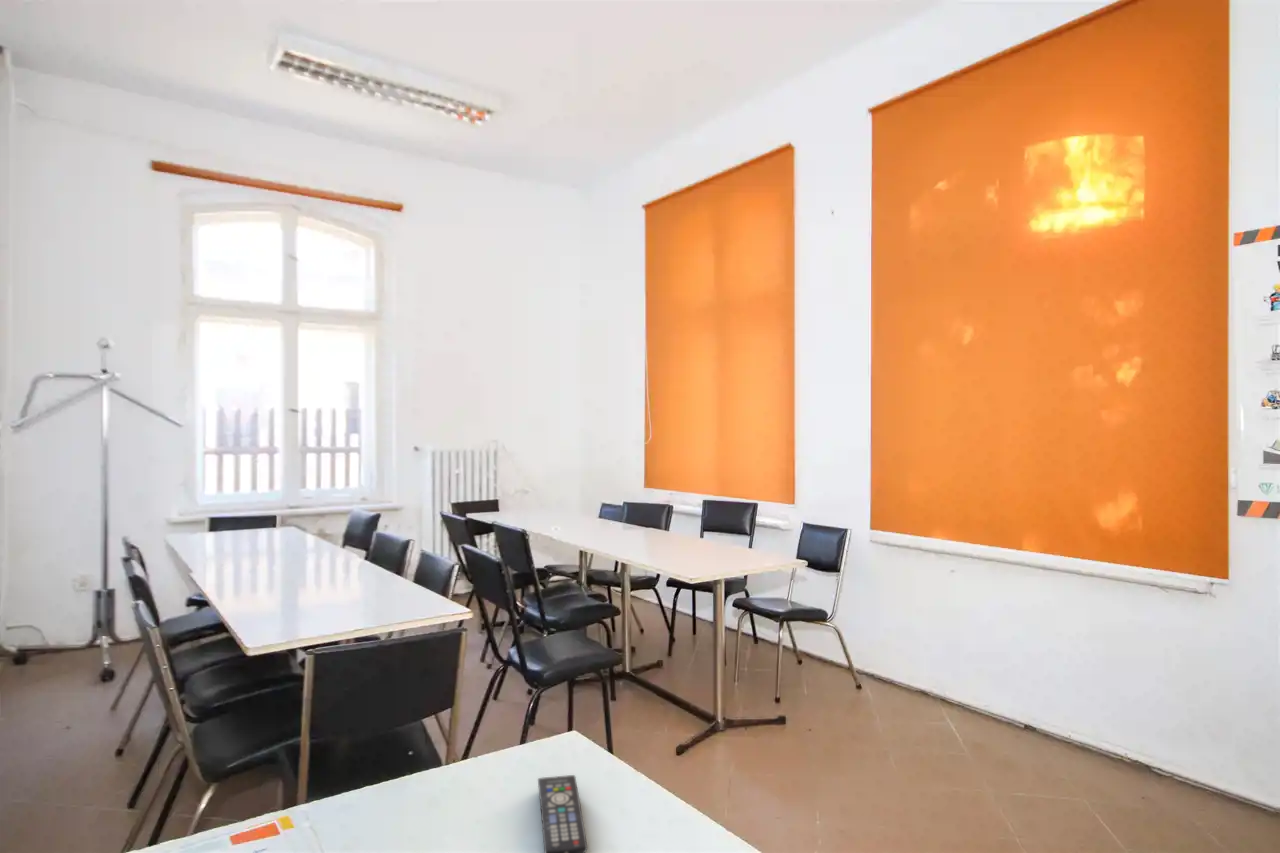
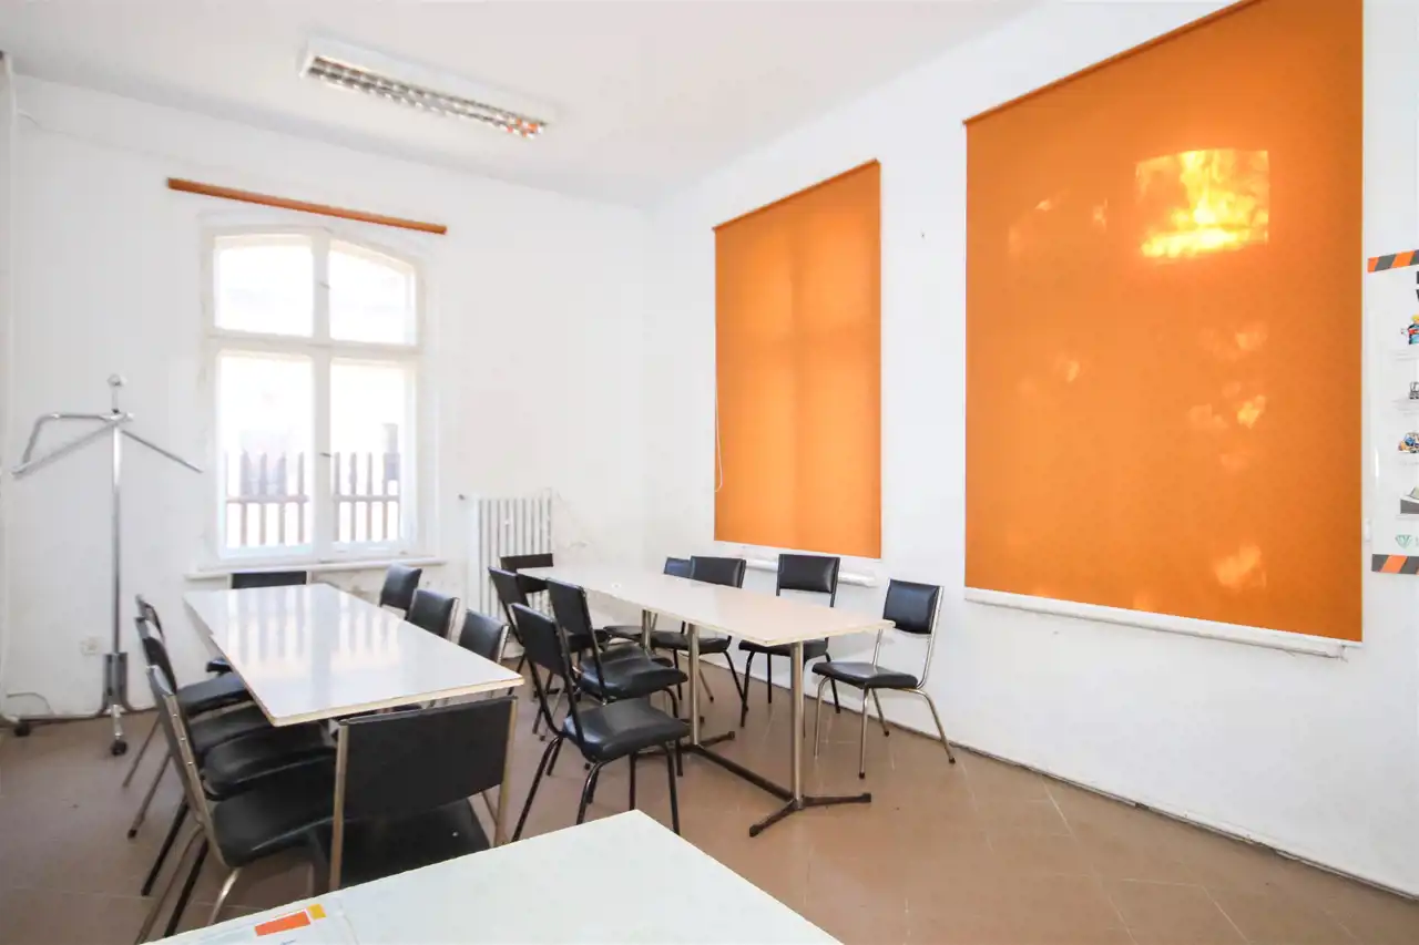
- remote control (560, 811)
